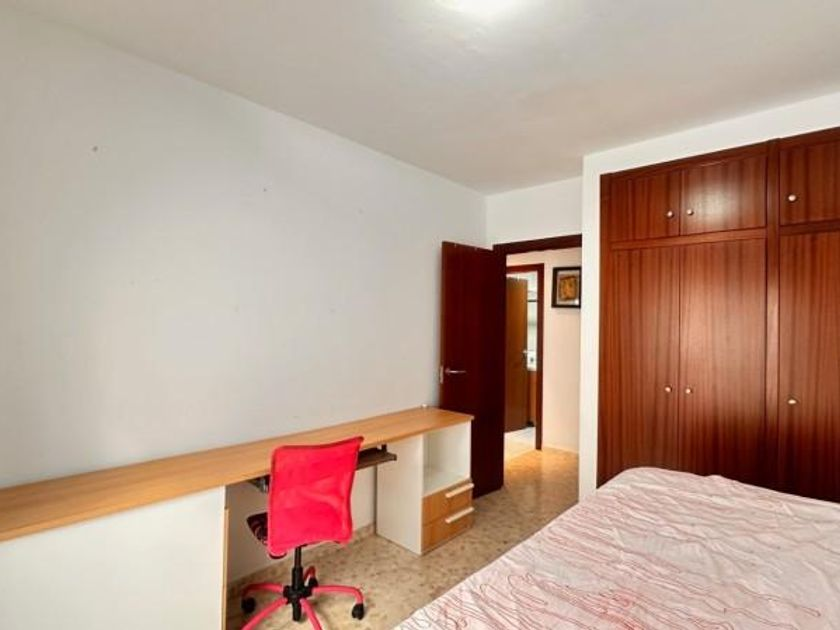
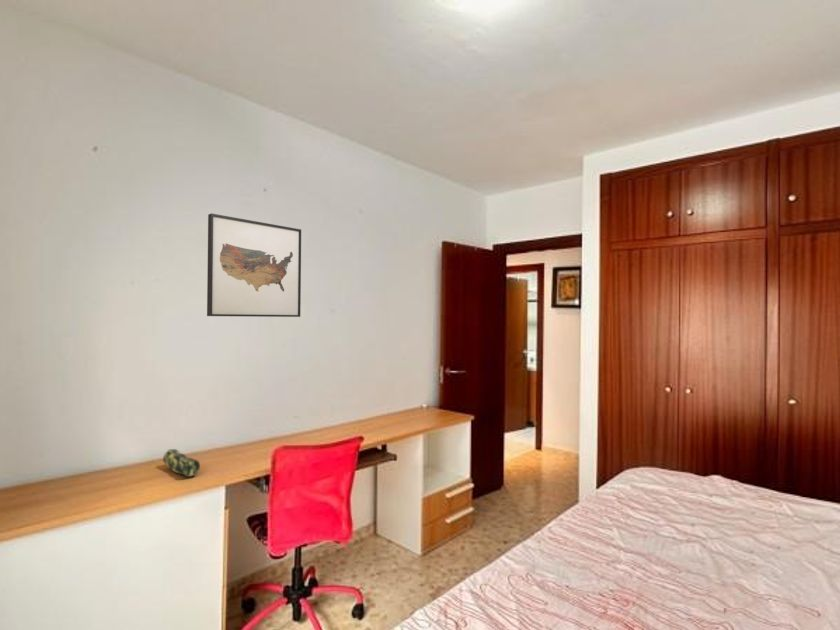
+ pencil case (180, 462)
+ wall art (257, 269)
